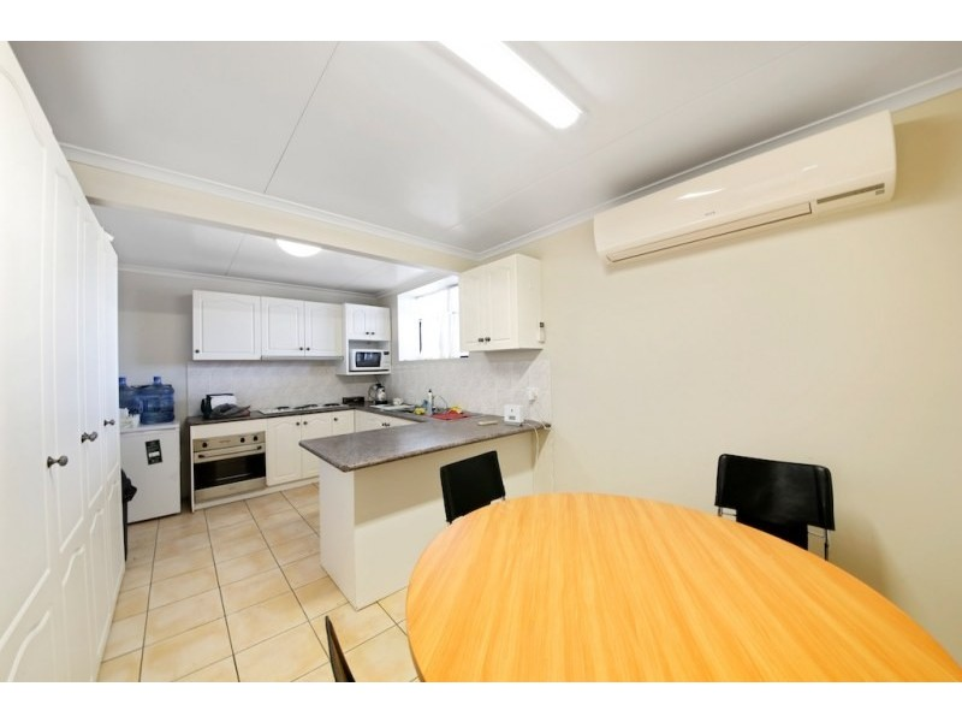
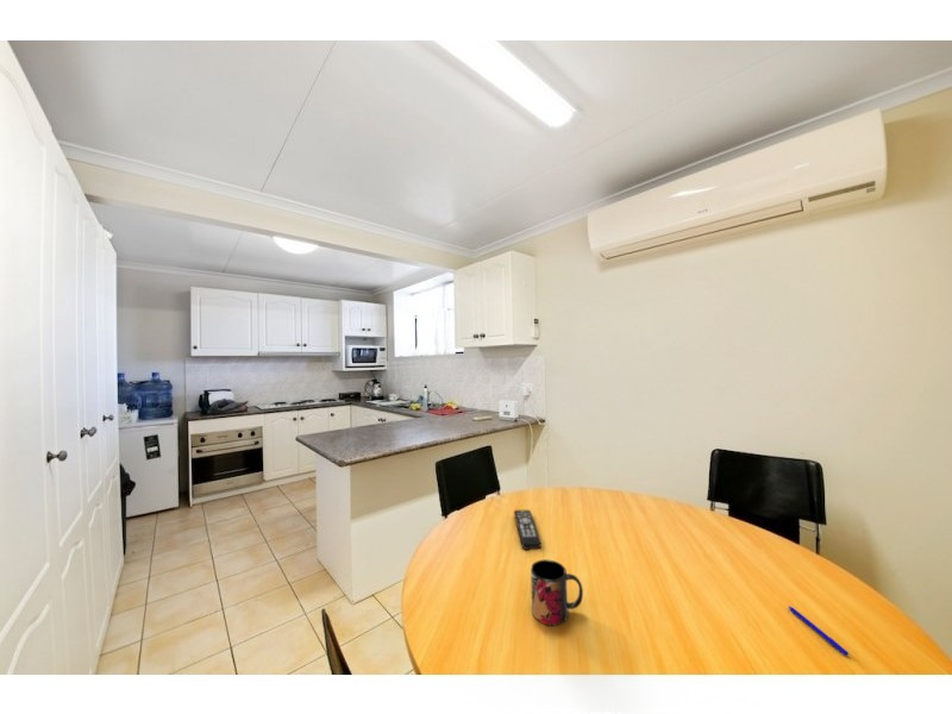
+ remote control (526, 527)
+ pen (814, 627)
+ mug (556, 590)
